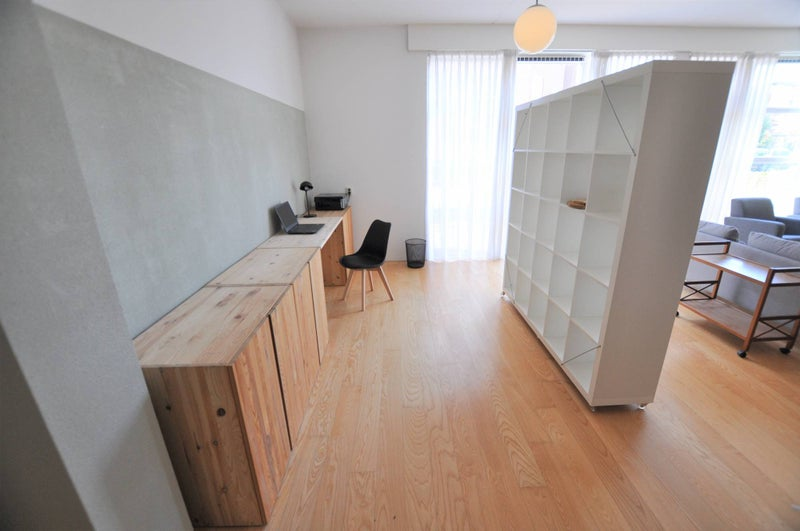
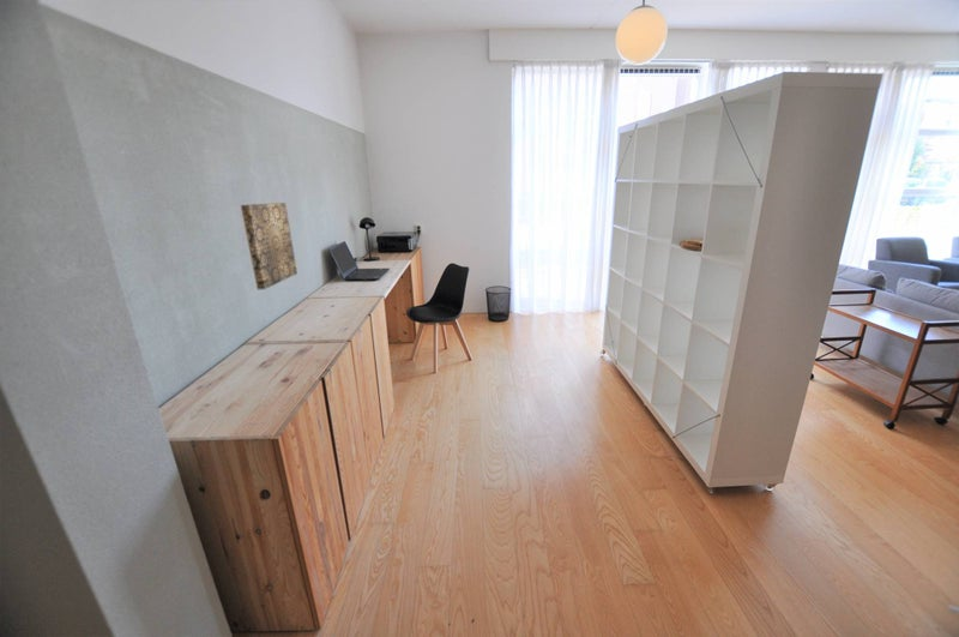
+ wall art (272, 244)
